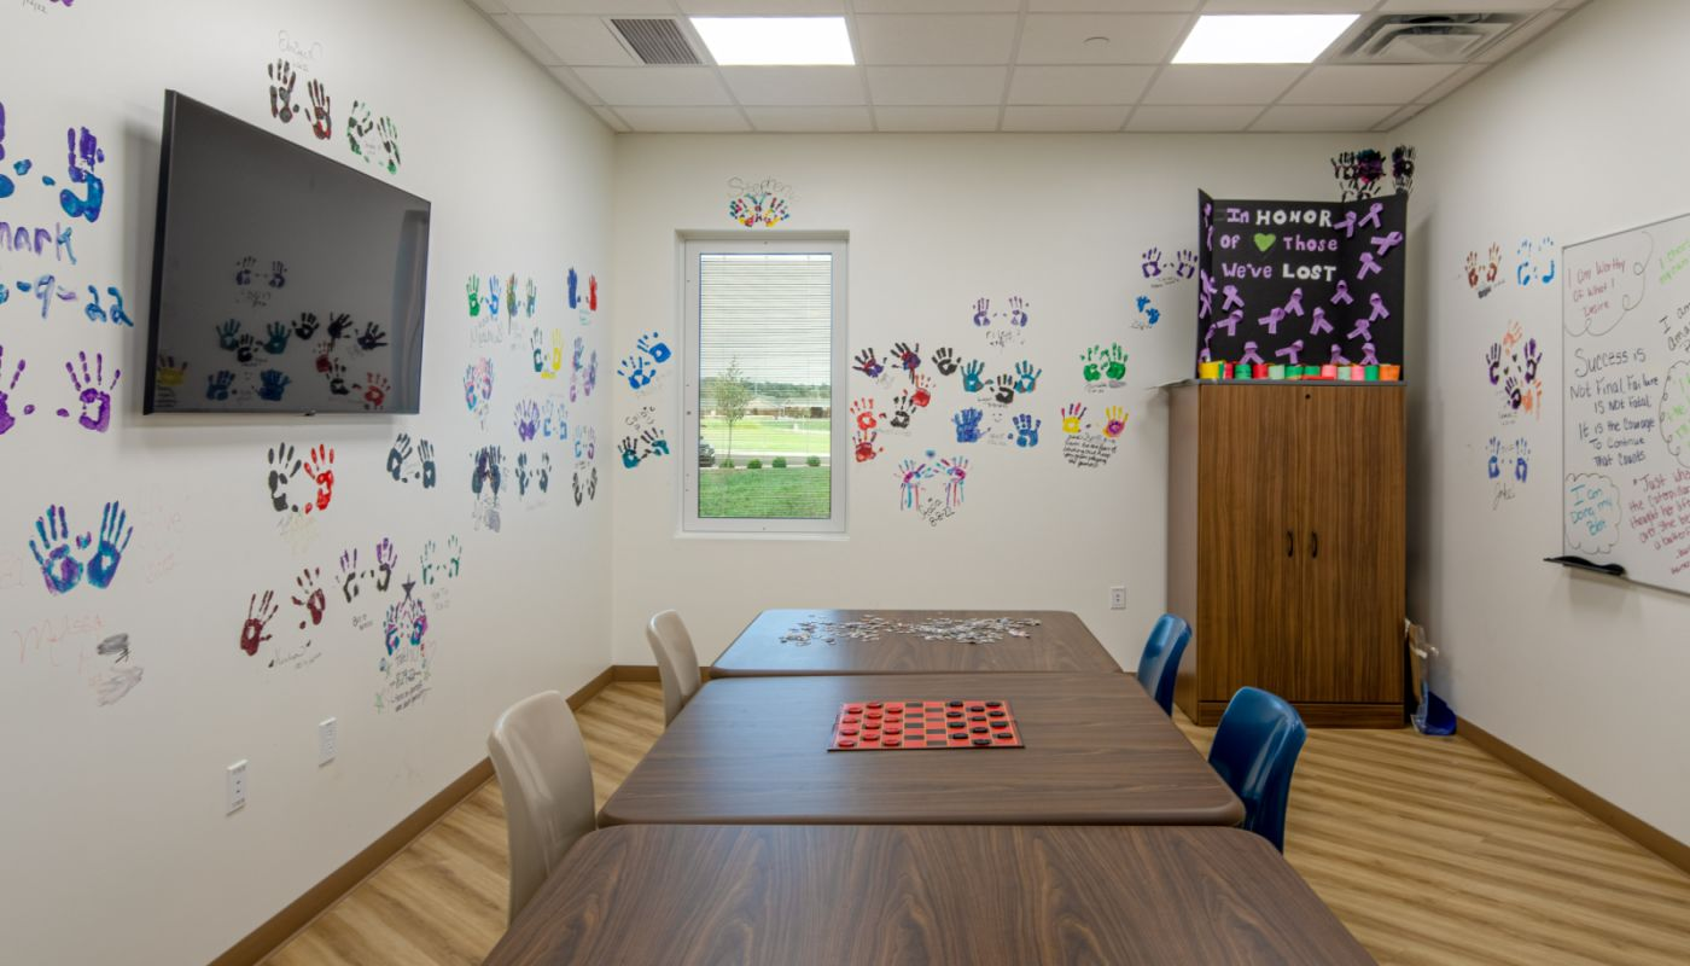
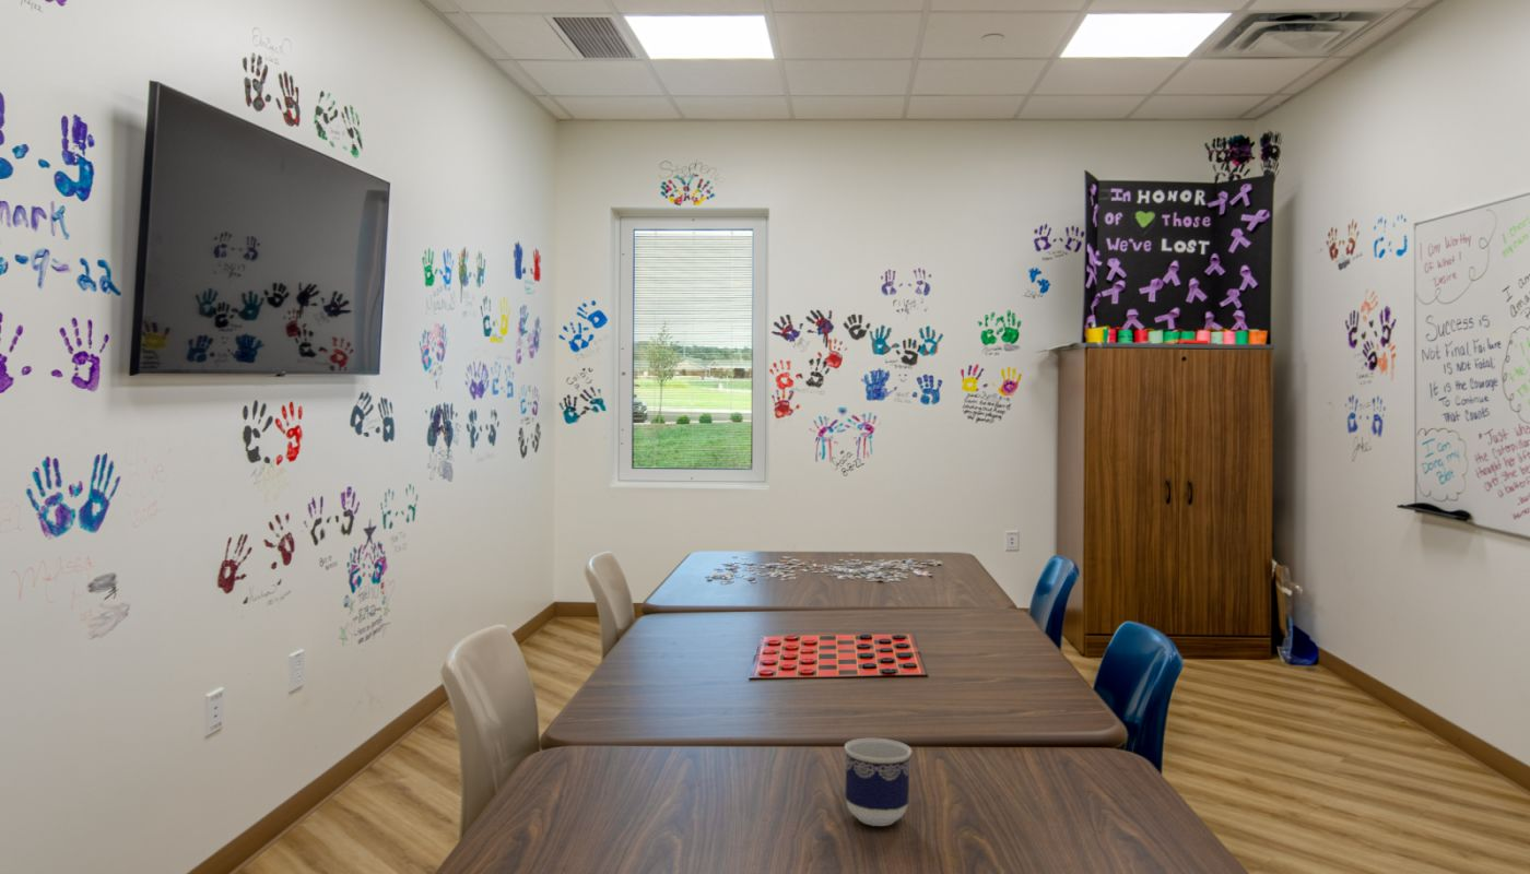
+ cup (876, 779)
